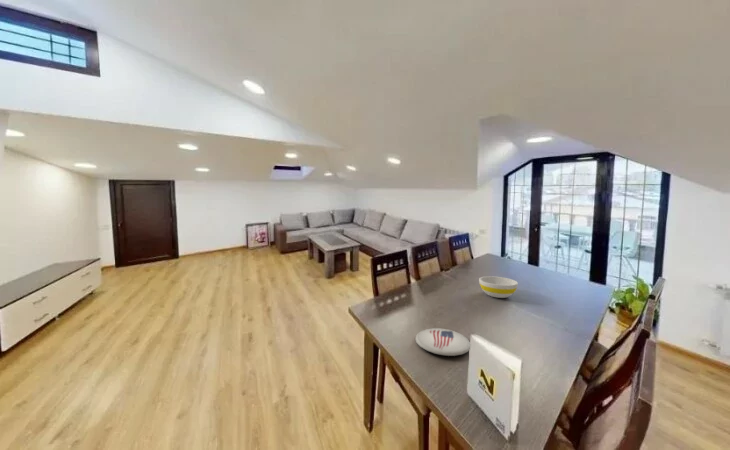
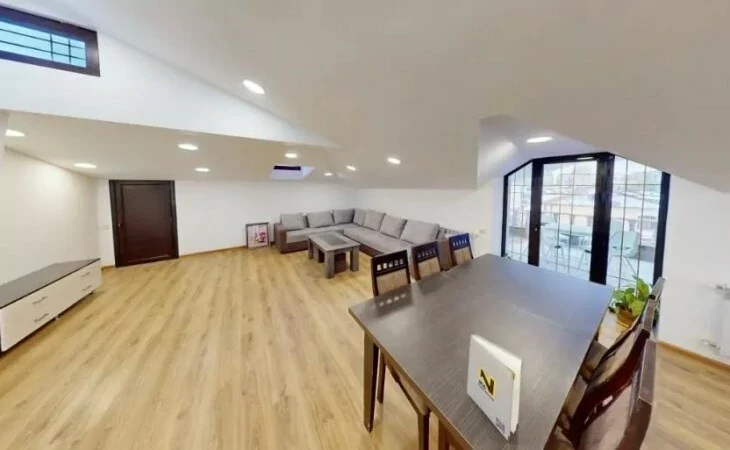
- bowl (497, 287)
- plate (442, 340)
